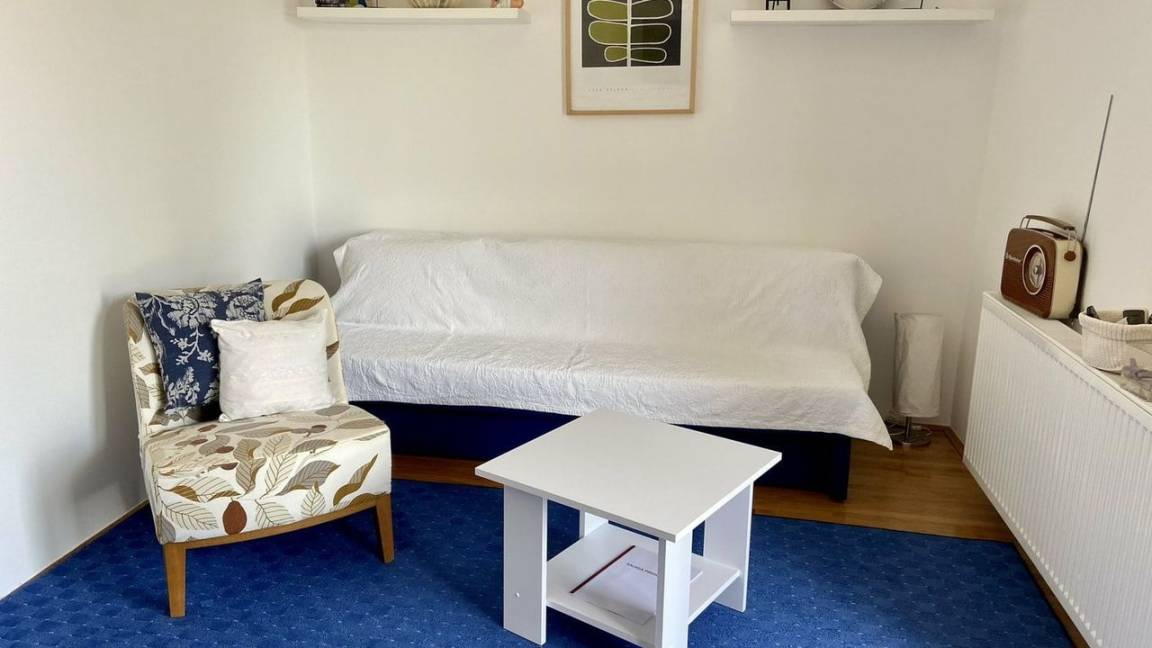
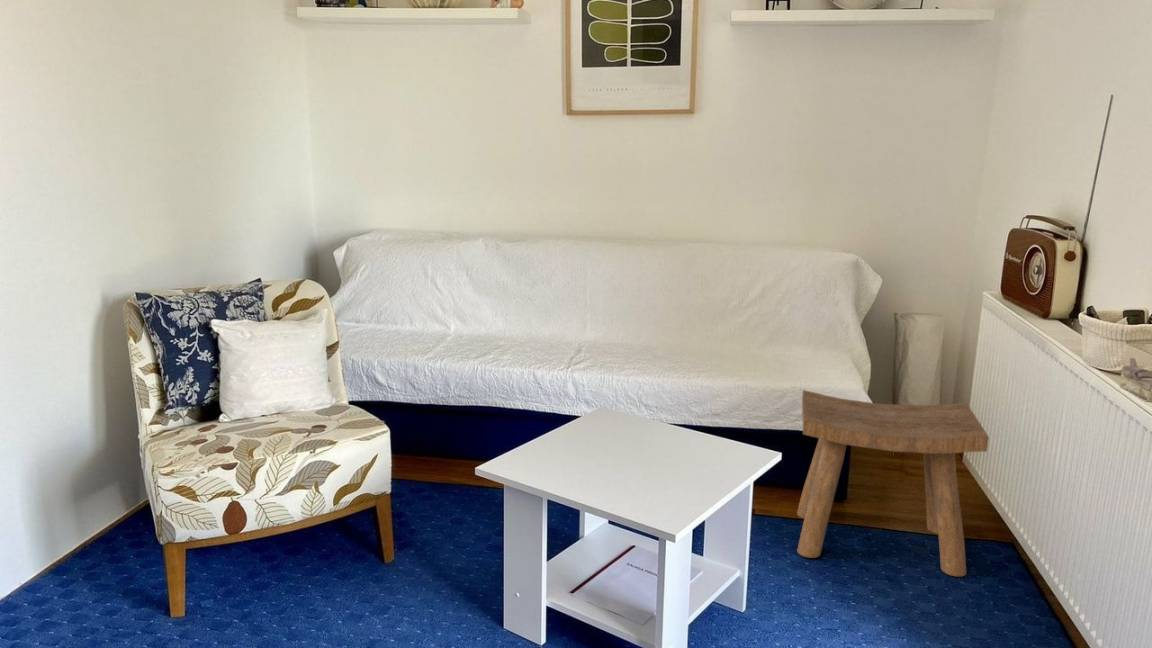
+ stool (887, 450)
